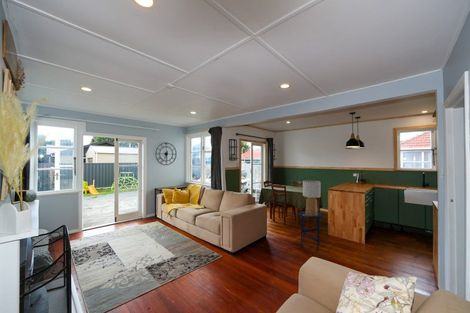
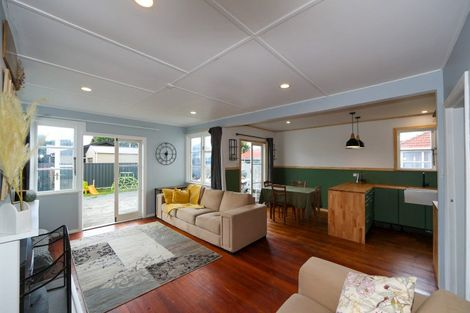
- side table (310, 229)
- lamp (310, 197)
